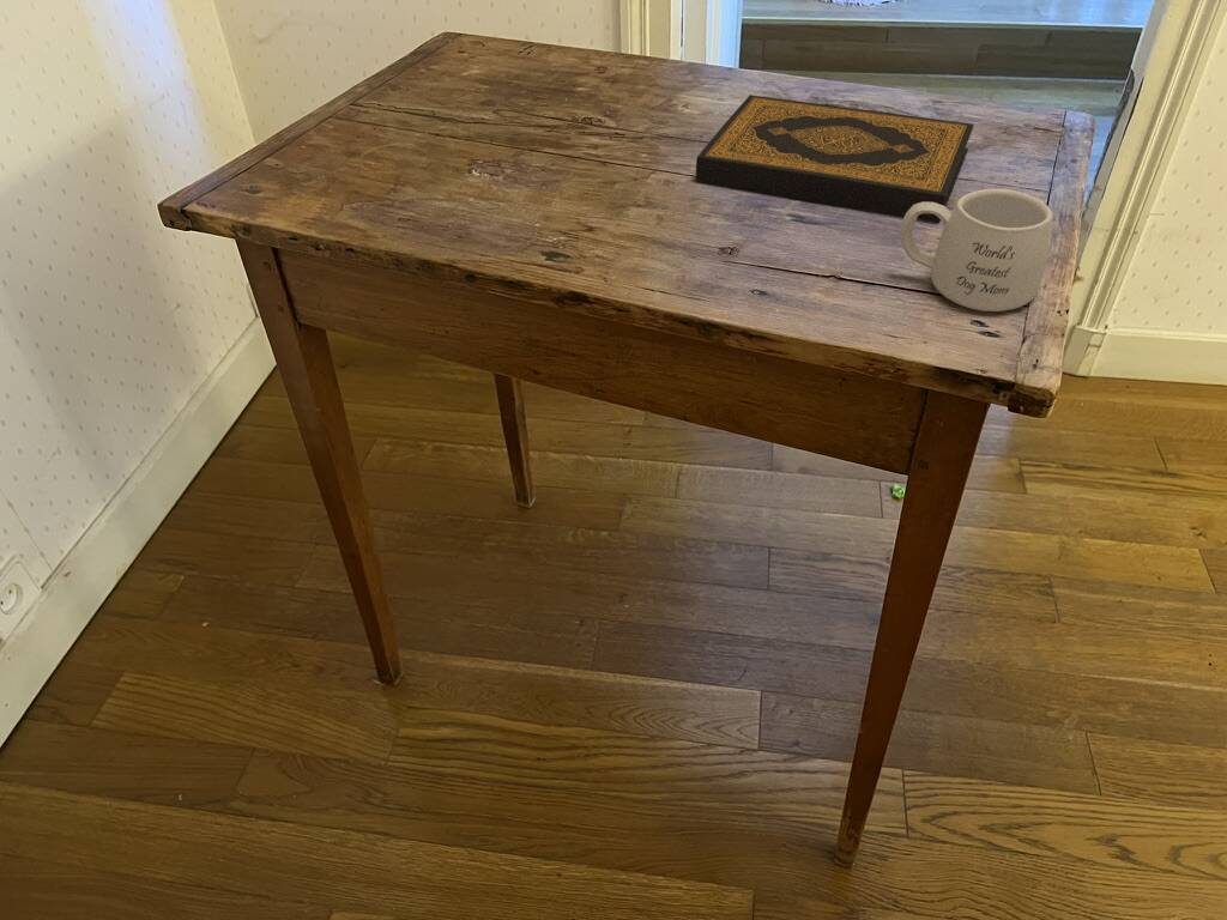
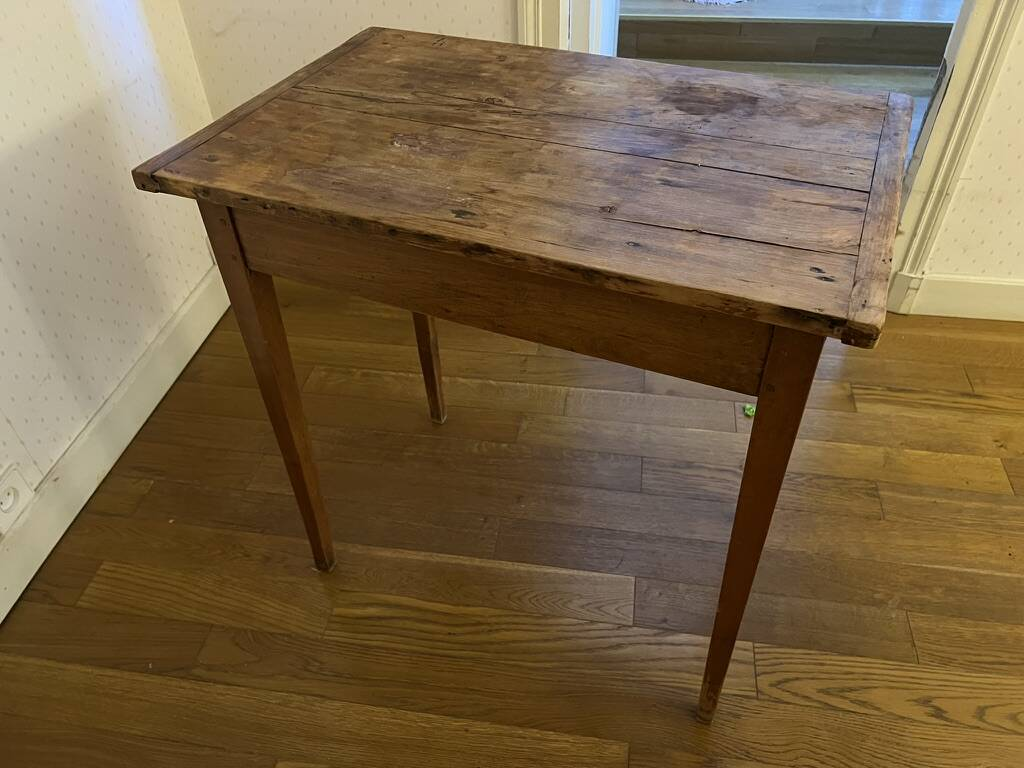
- hardback book (835, 152)
- mug (972, 246)
